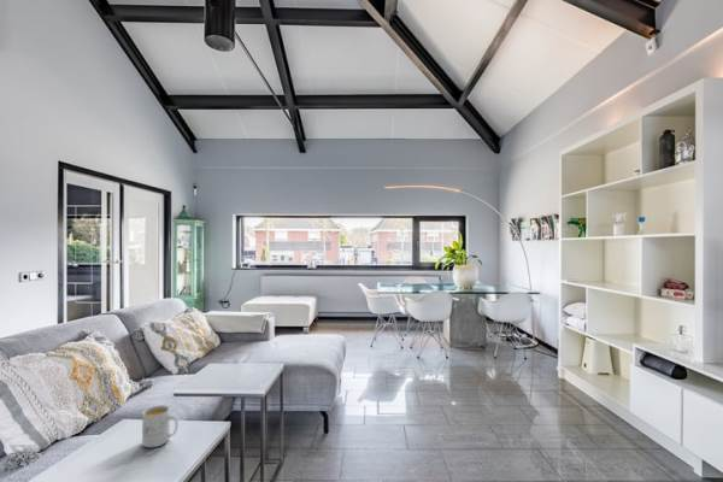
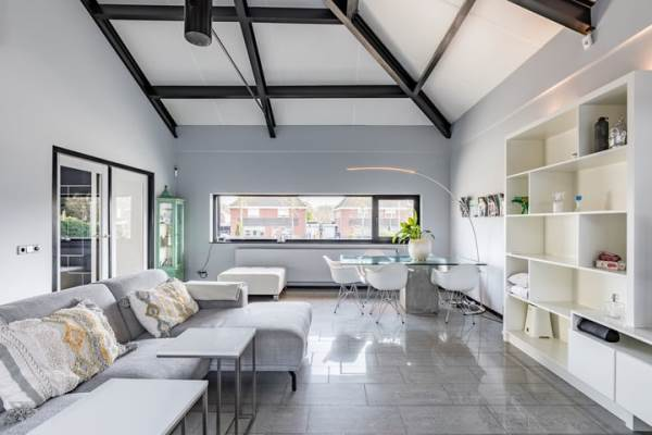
- mug (160, 425)
